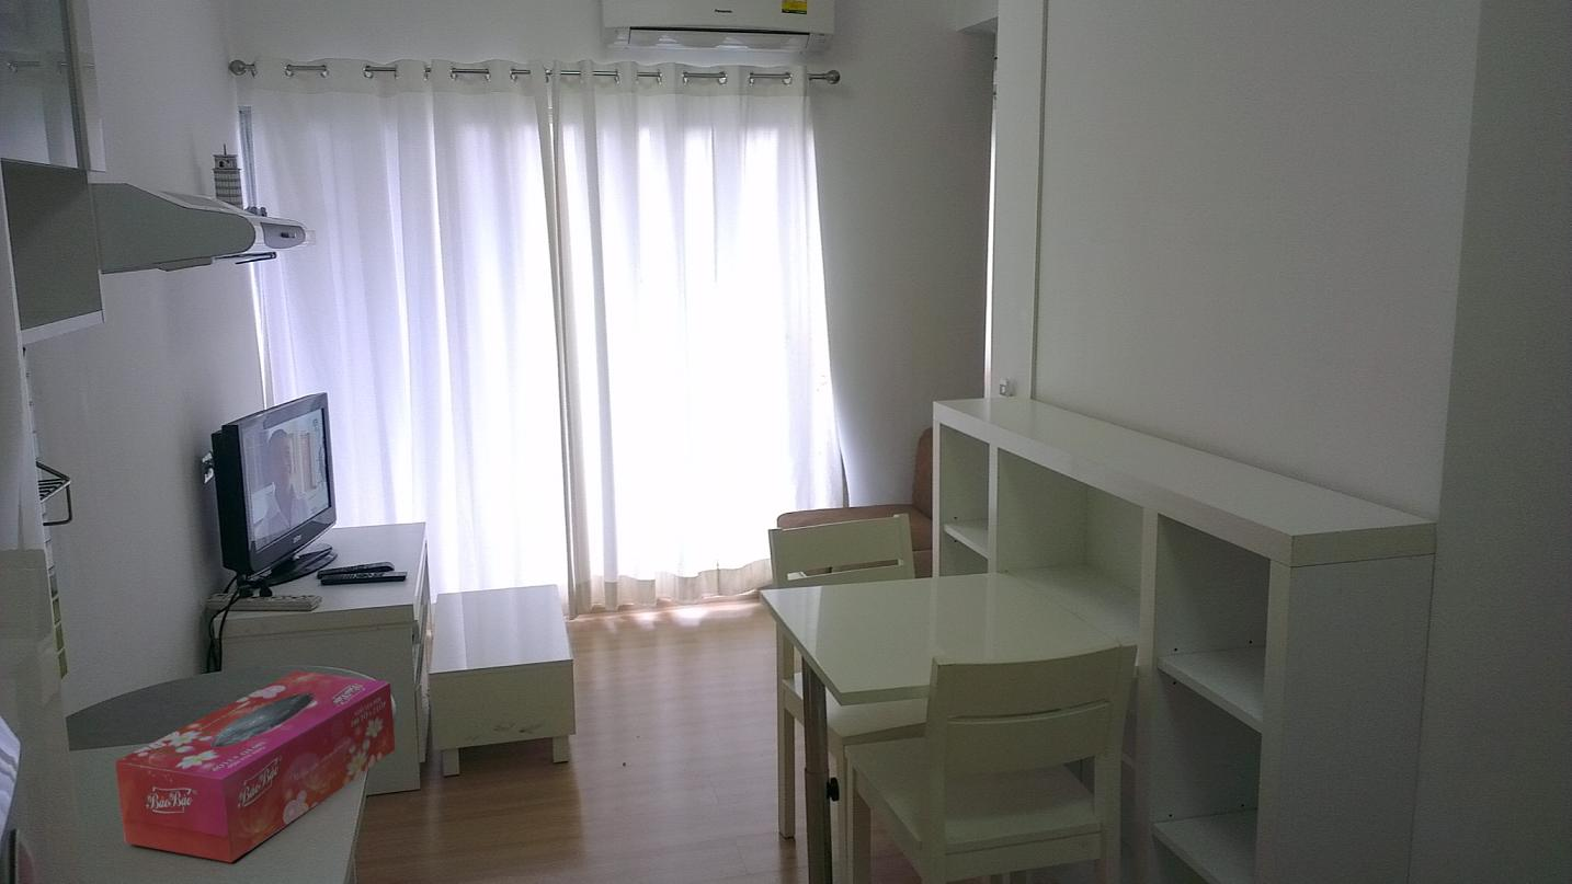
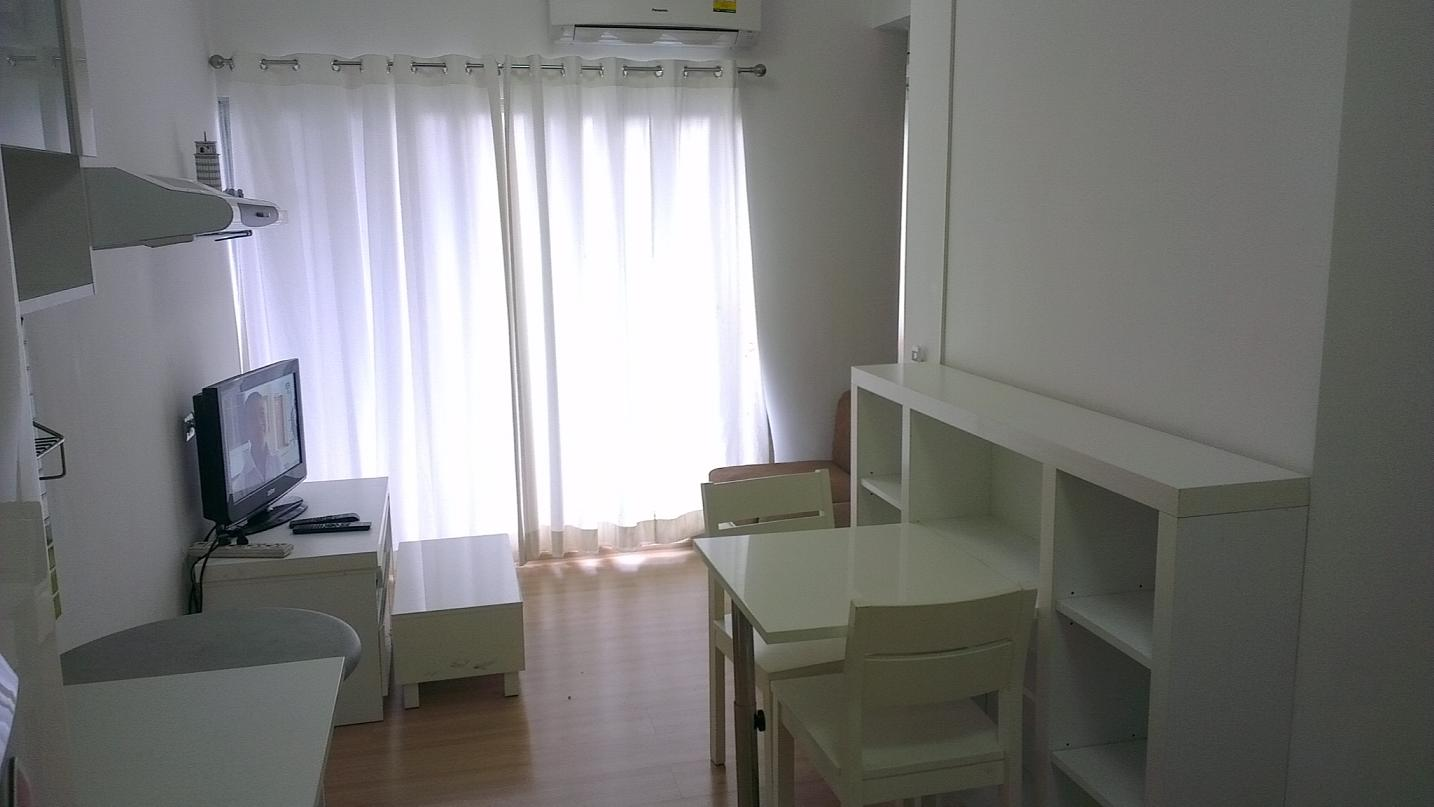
- tissue box (267, 756)
